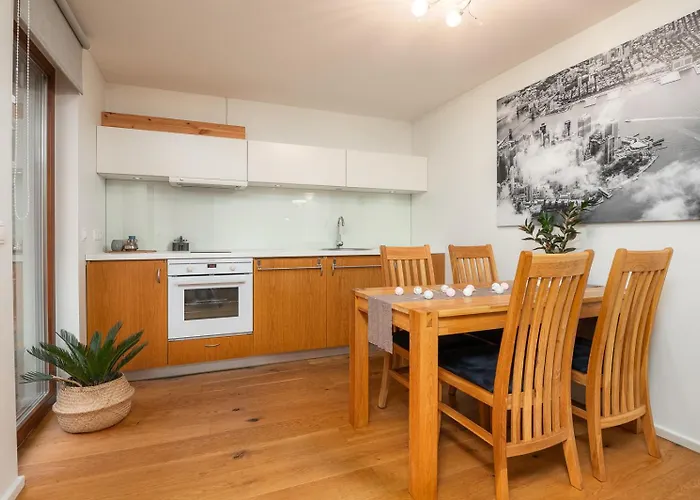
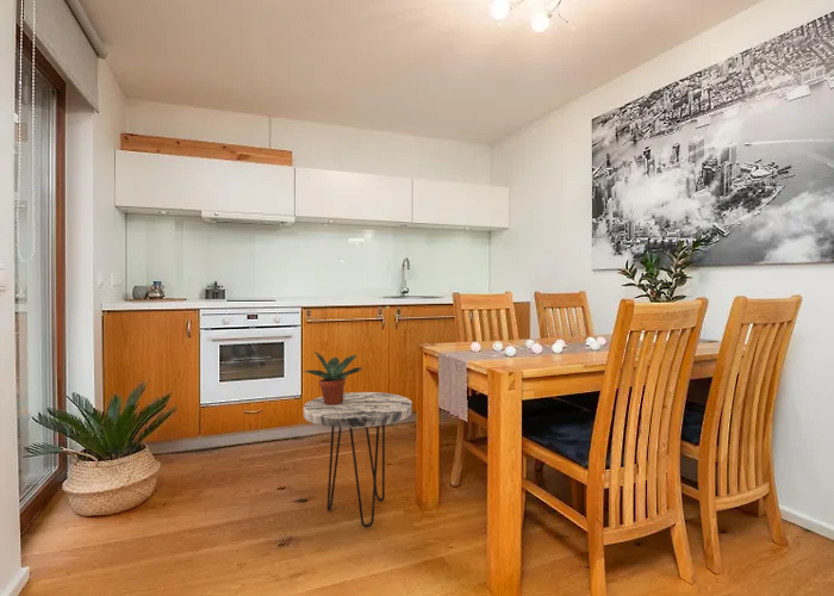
+ potted plant (334, 375)
+ side table (355, 458)
